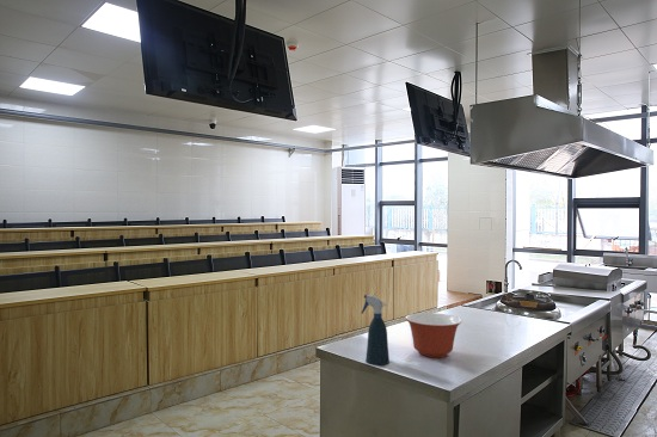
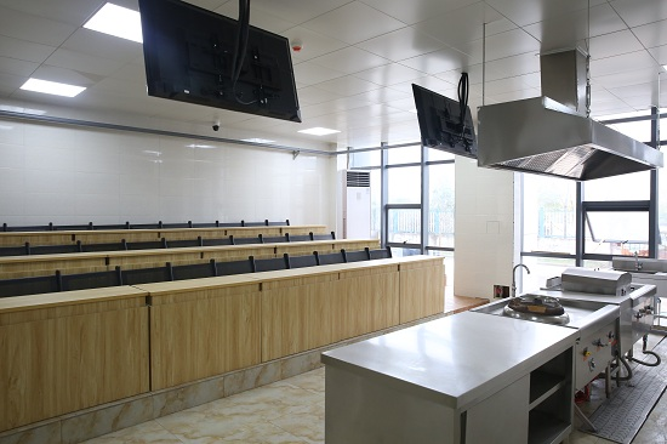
- spray bottle (375, 328)
- mixing bowl (432, 336)
